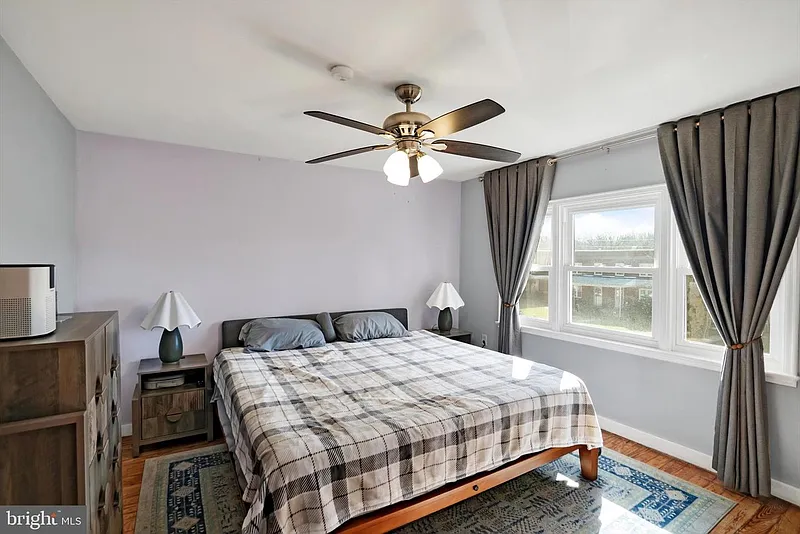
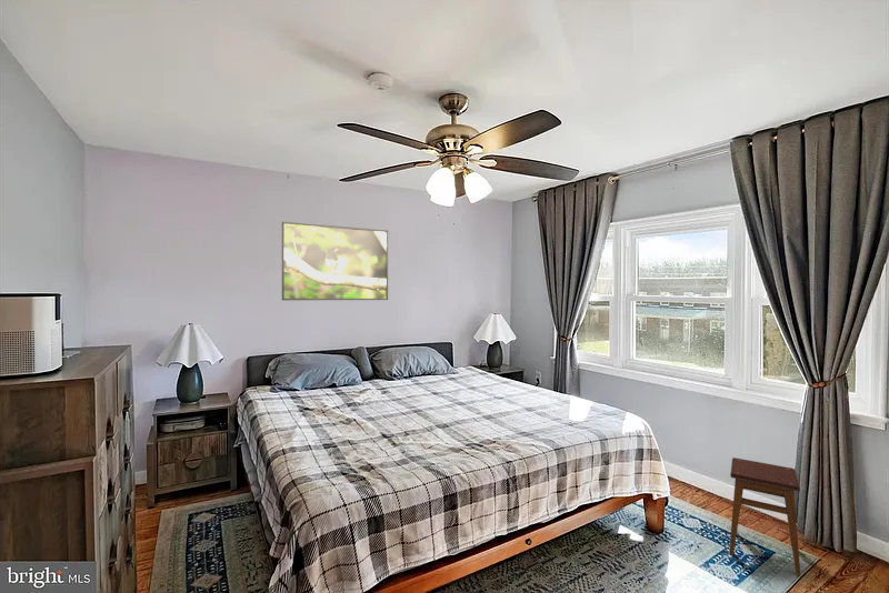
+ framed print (338, 263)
+ stool (763, 509)
